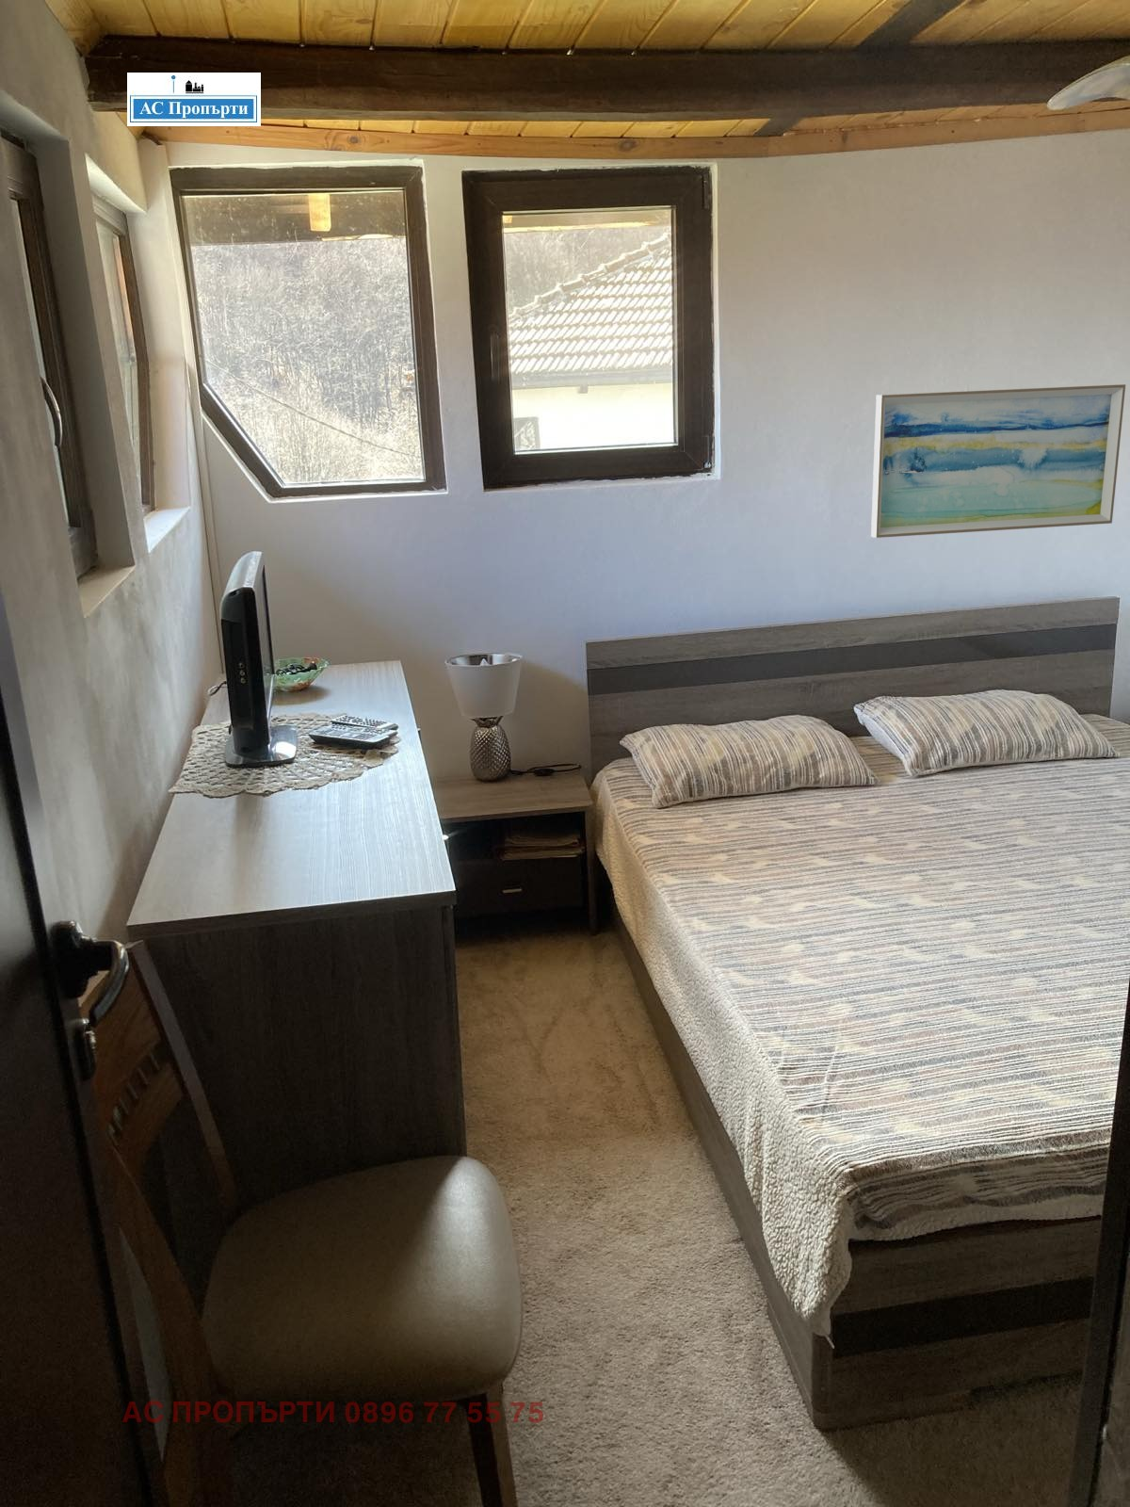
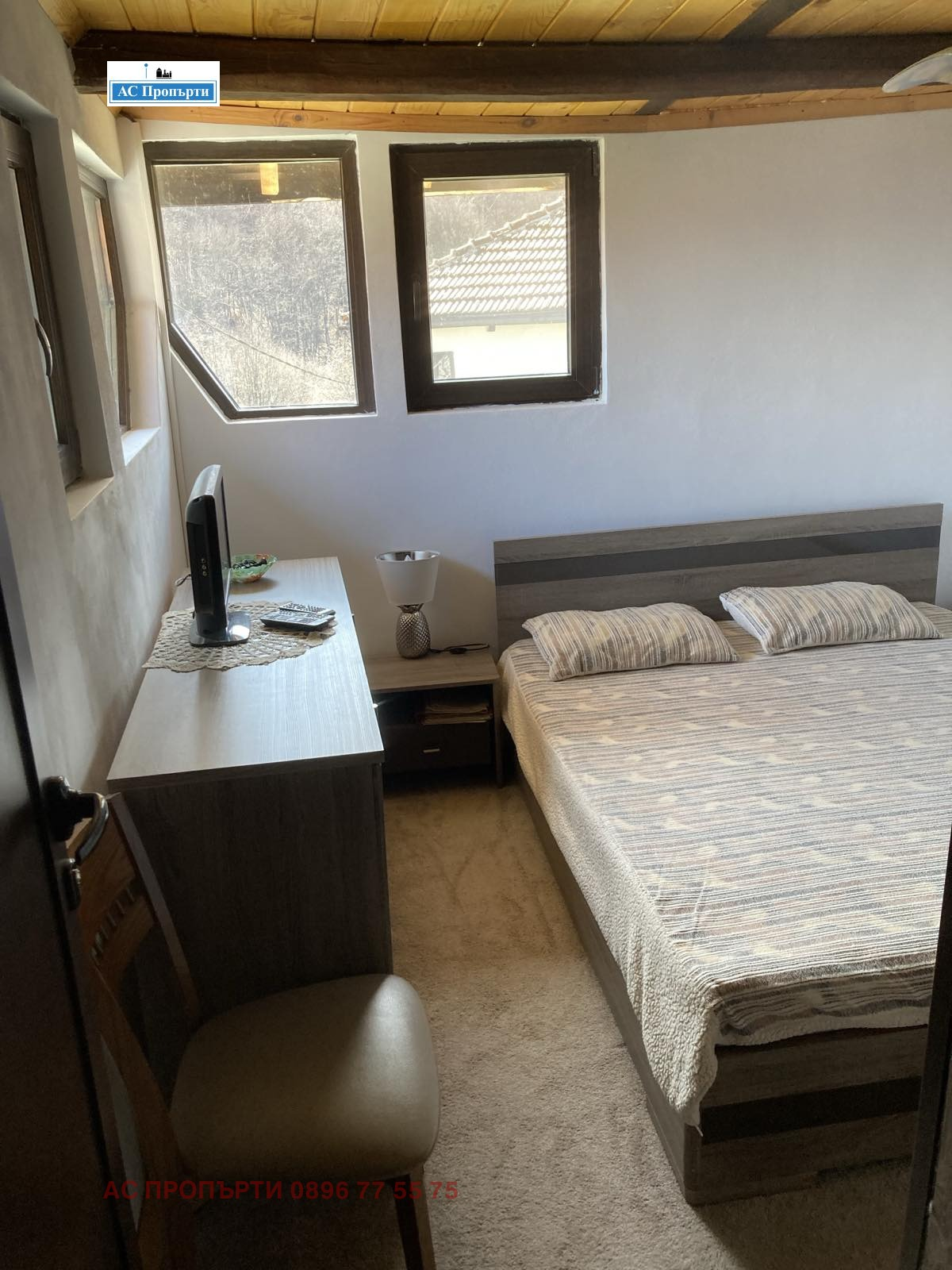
- wall art (997, 460)
